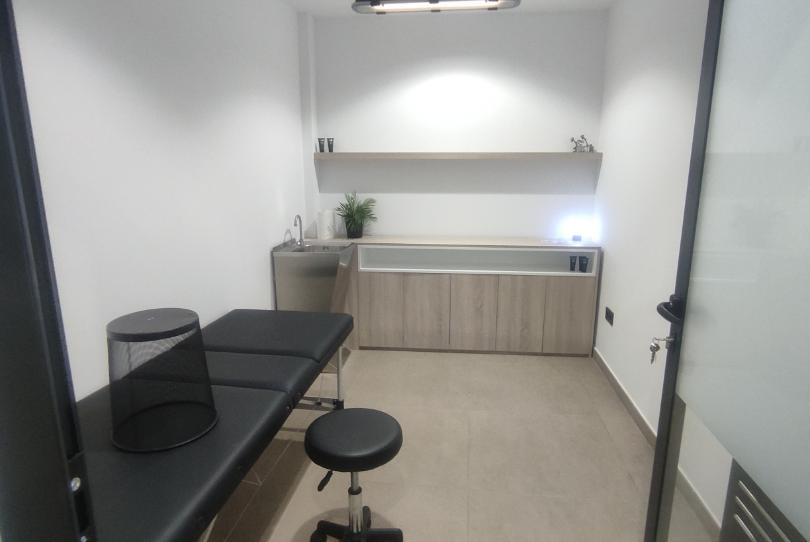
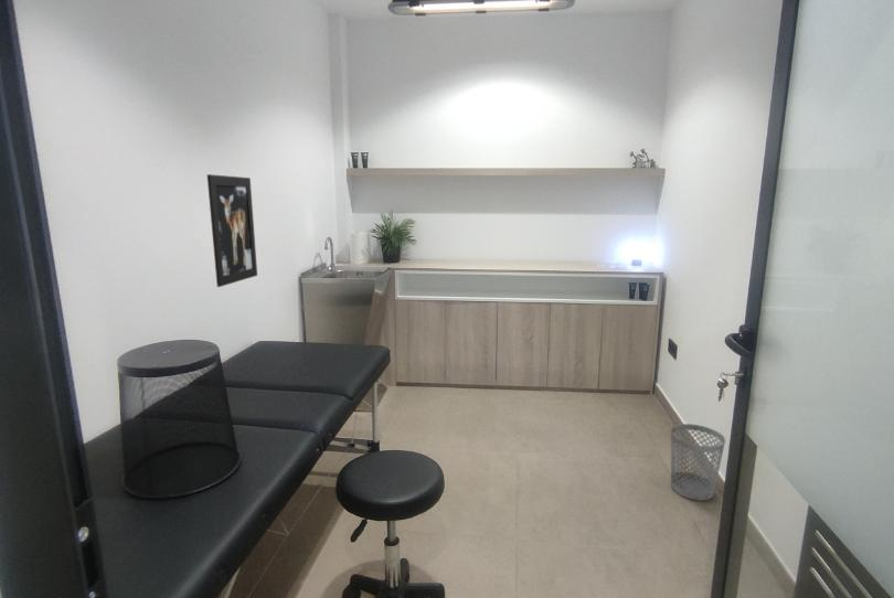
+ wall art (234, 229)
+ wastebasket (694, 462)
